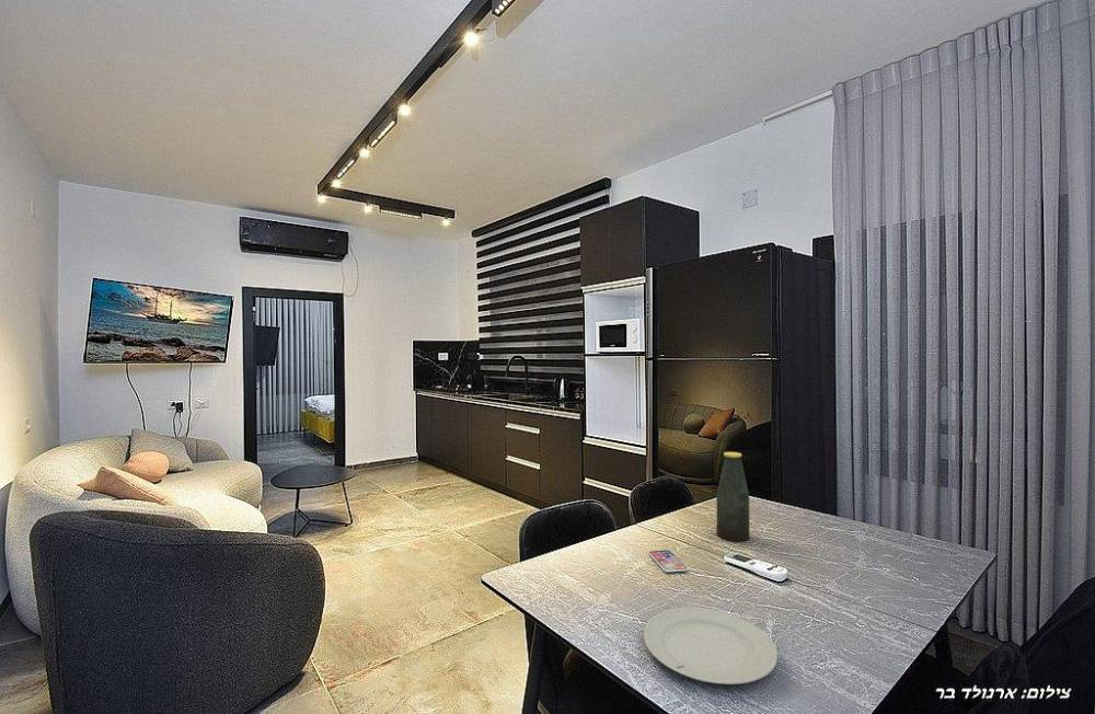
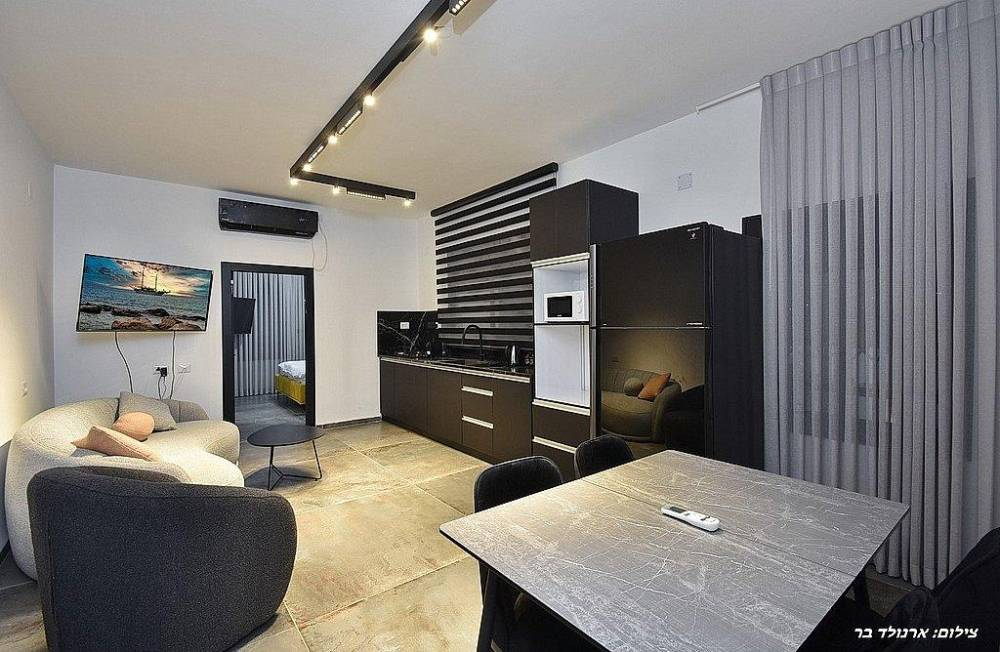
- bottle (733, 495)
- smartphone (667, 561)
- chinaware (707, 645)
